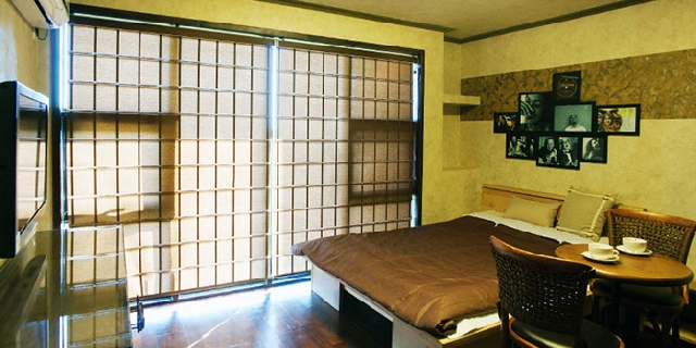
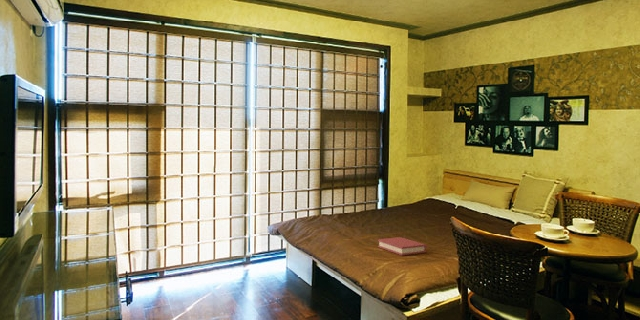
+ hardback book (401, 245)
